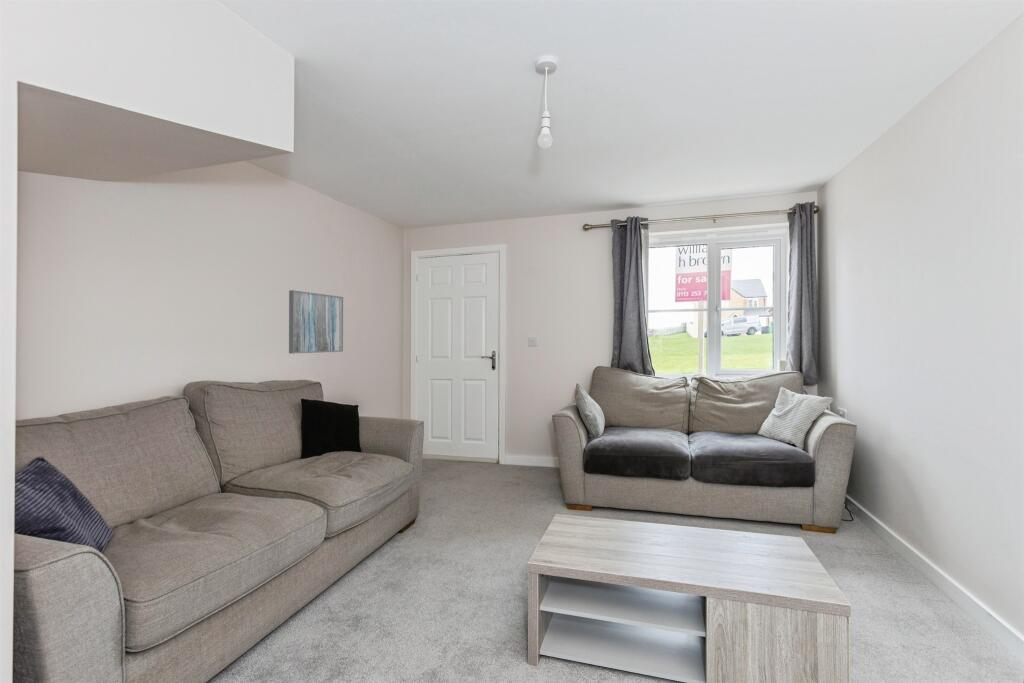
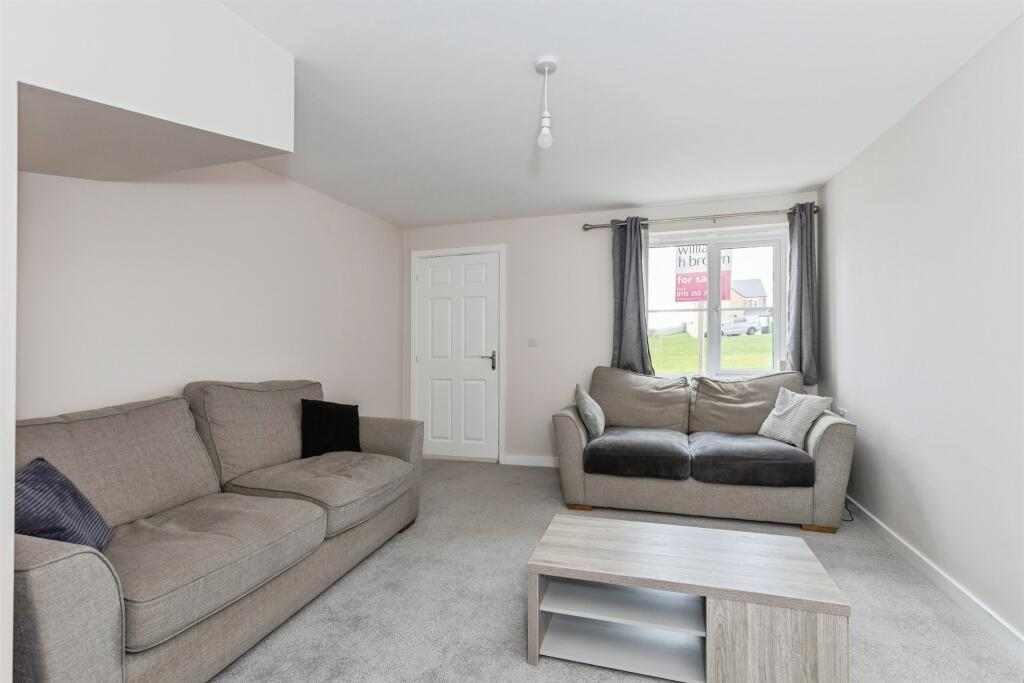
- wall art (317, 323)
